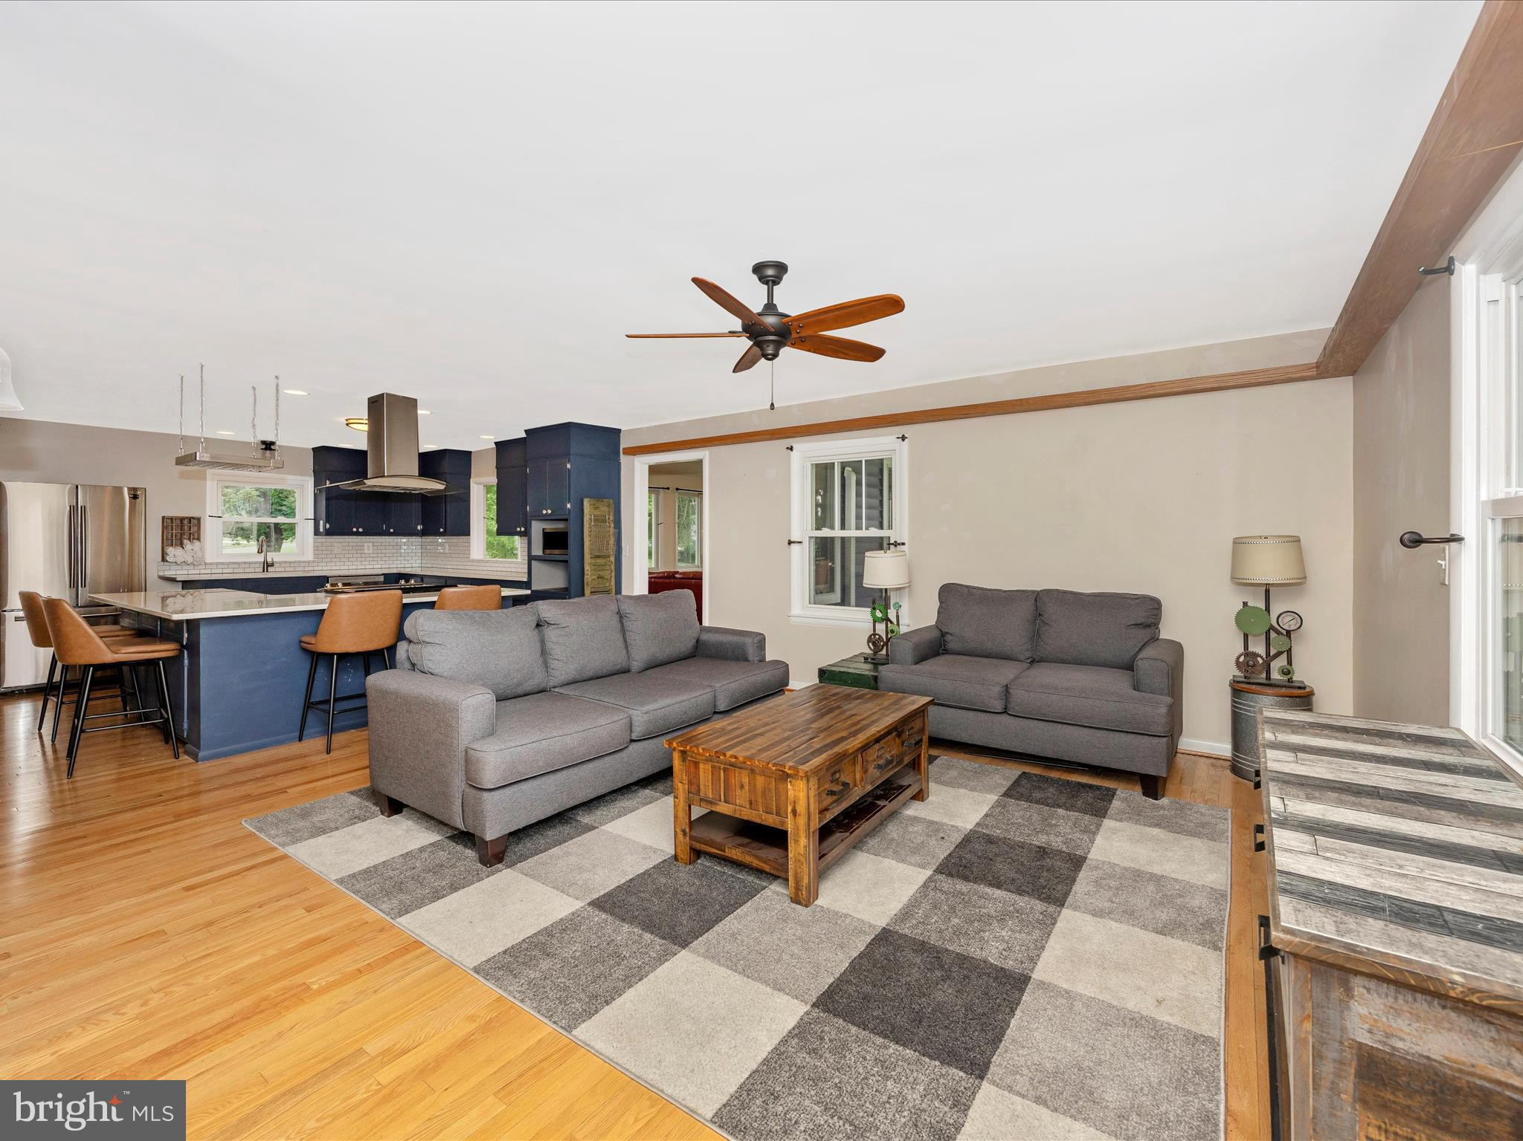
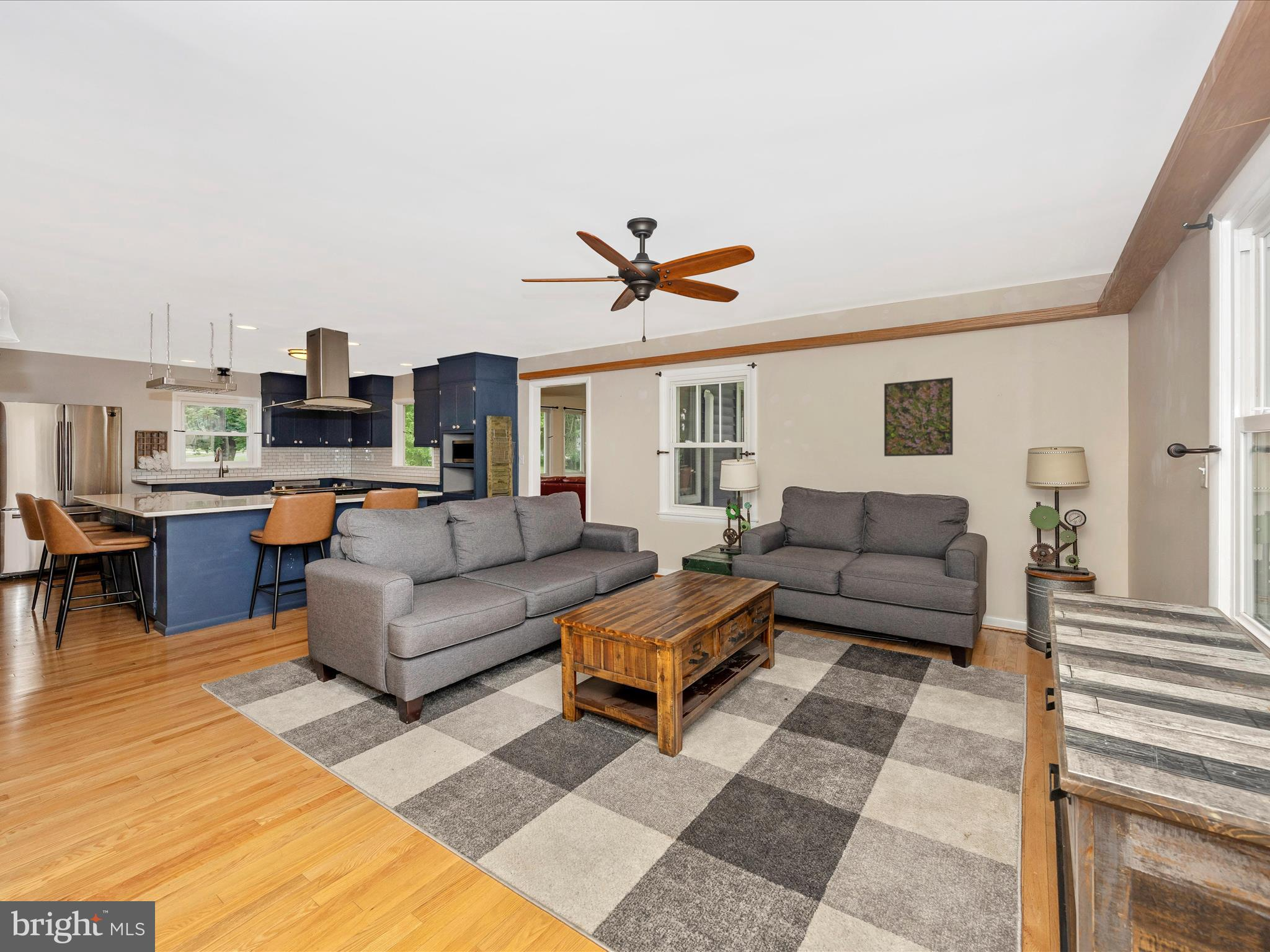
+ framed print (917, 418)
